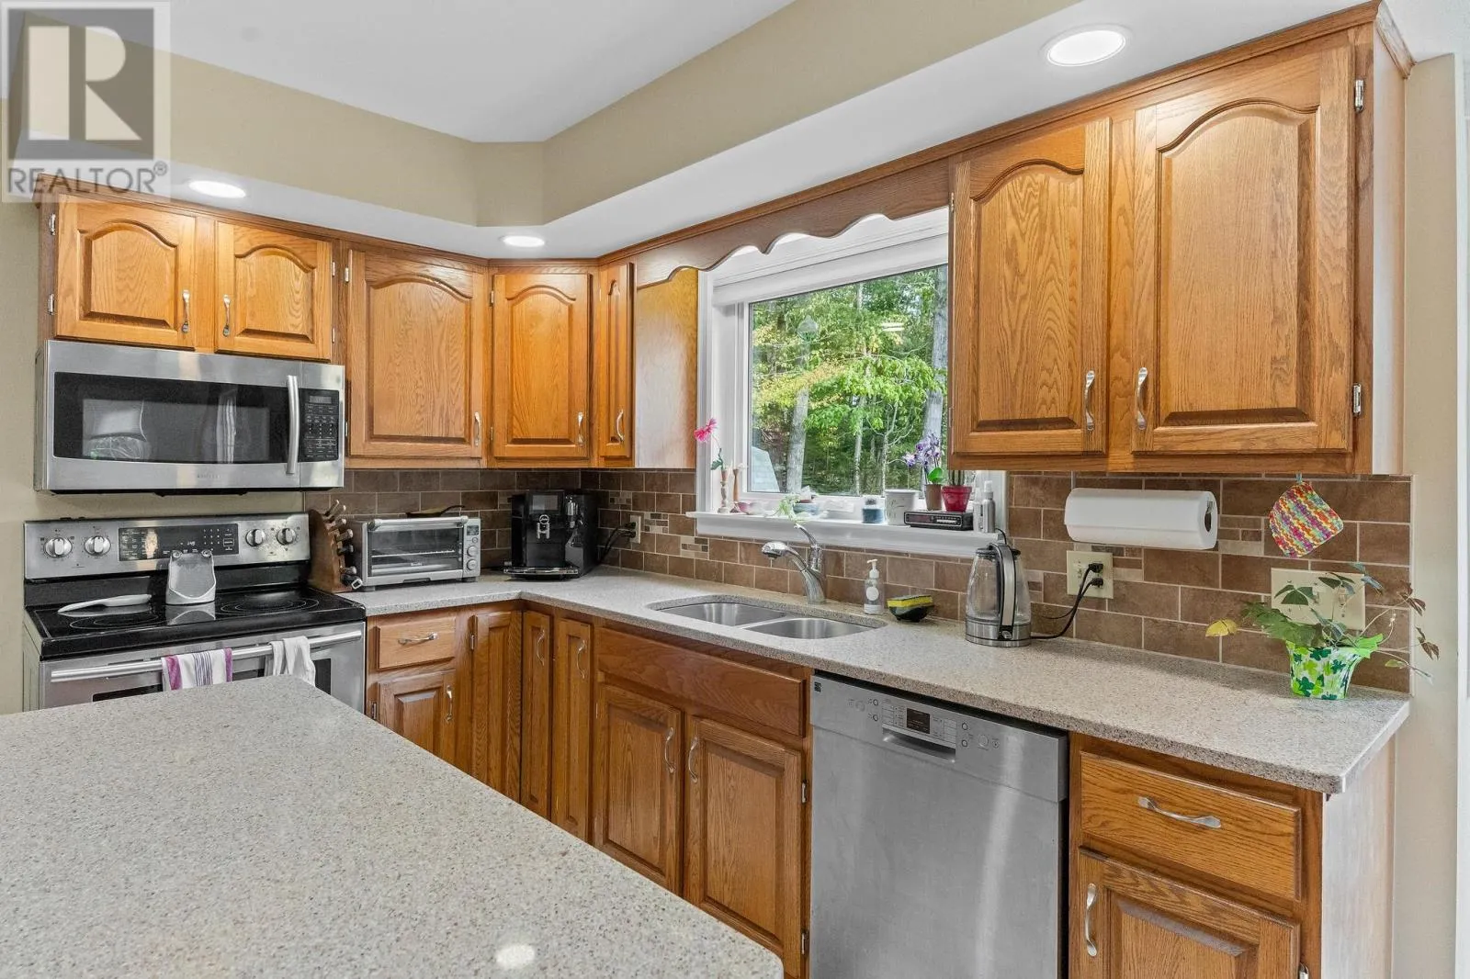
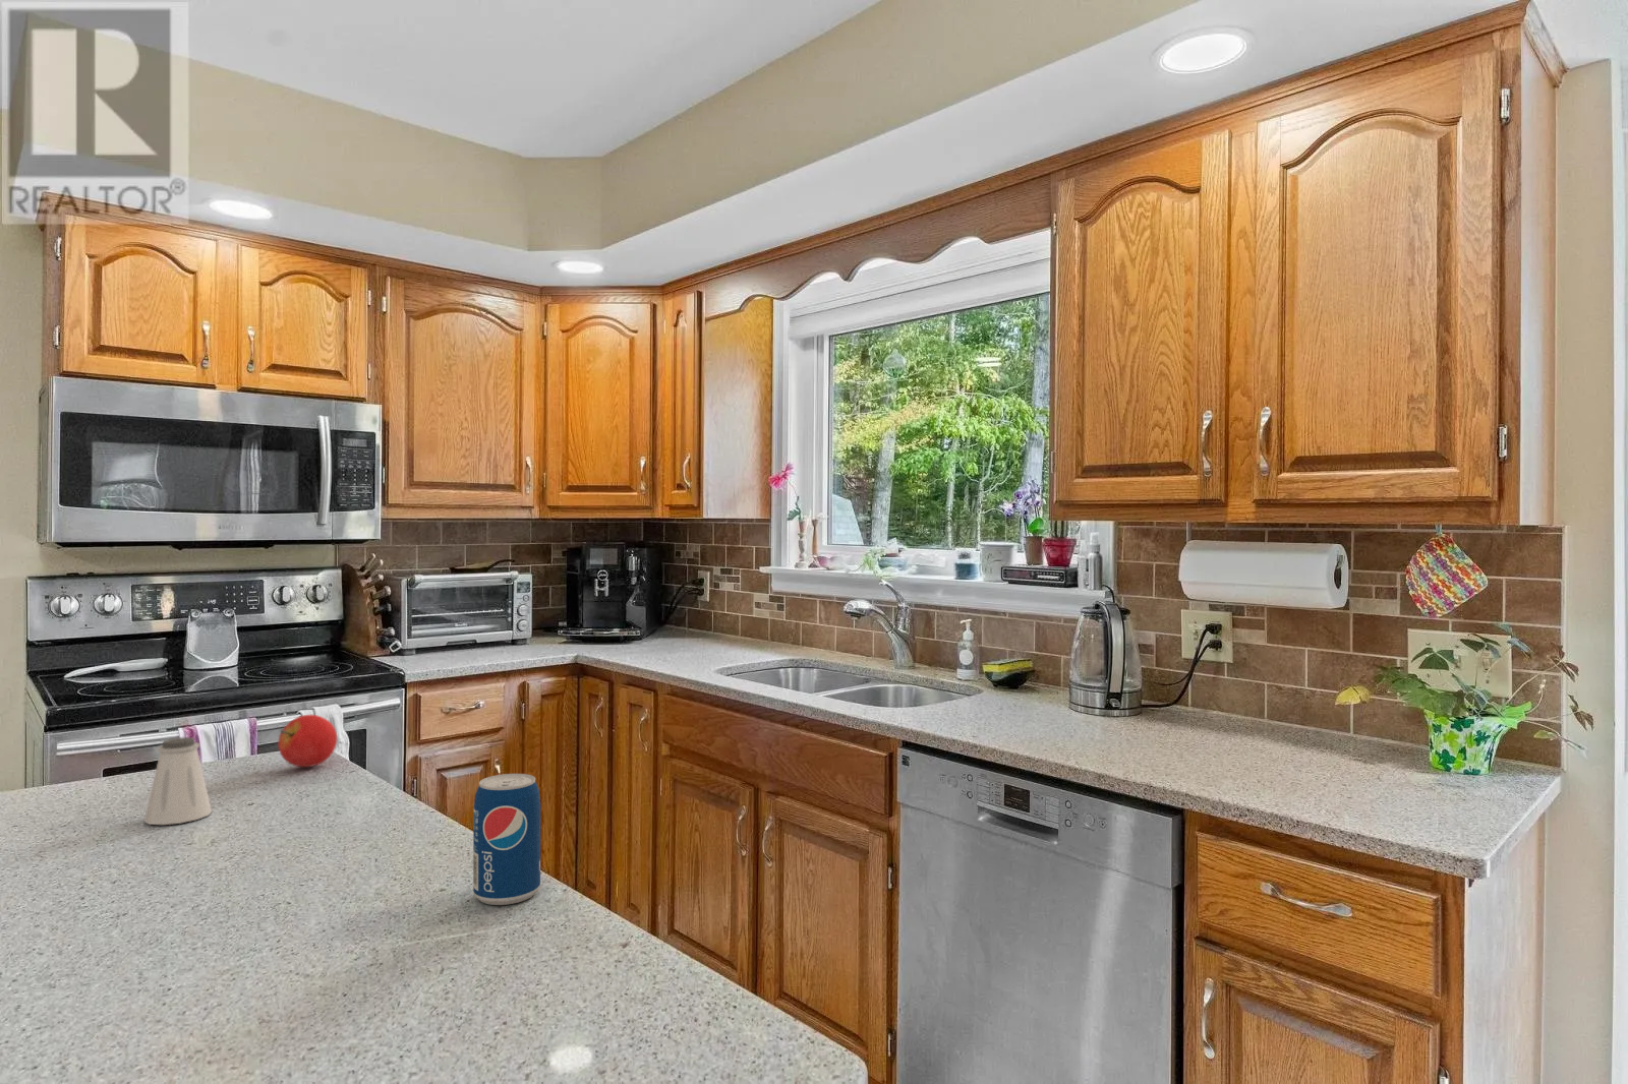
+ saltshaker (178, 778)
+ beverage can (507, 837)
+ fruit (307, 740)
